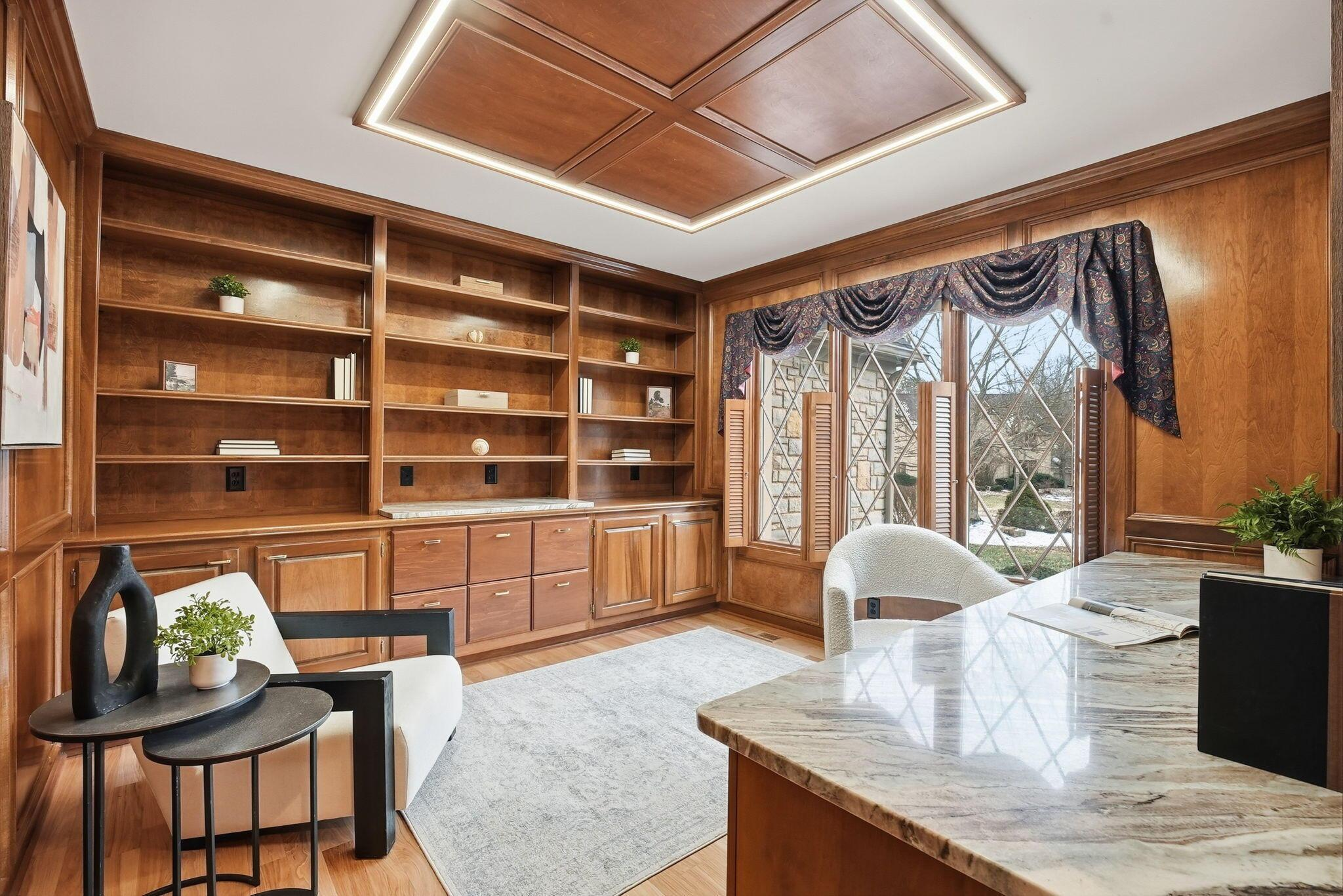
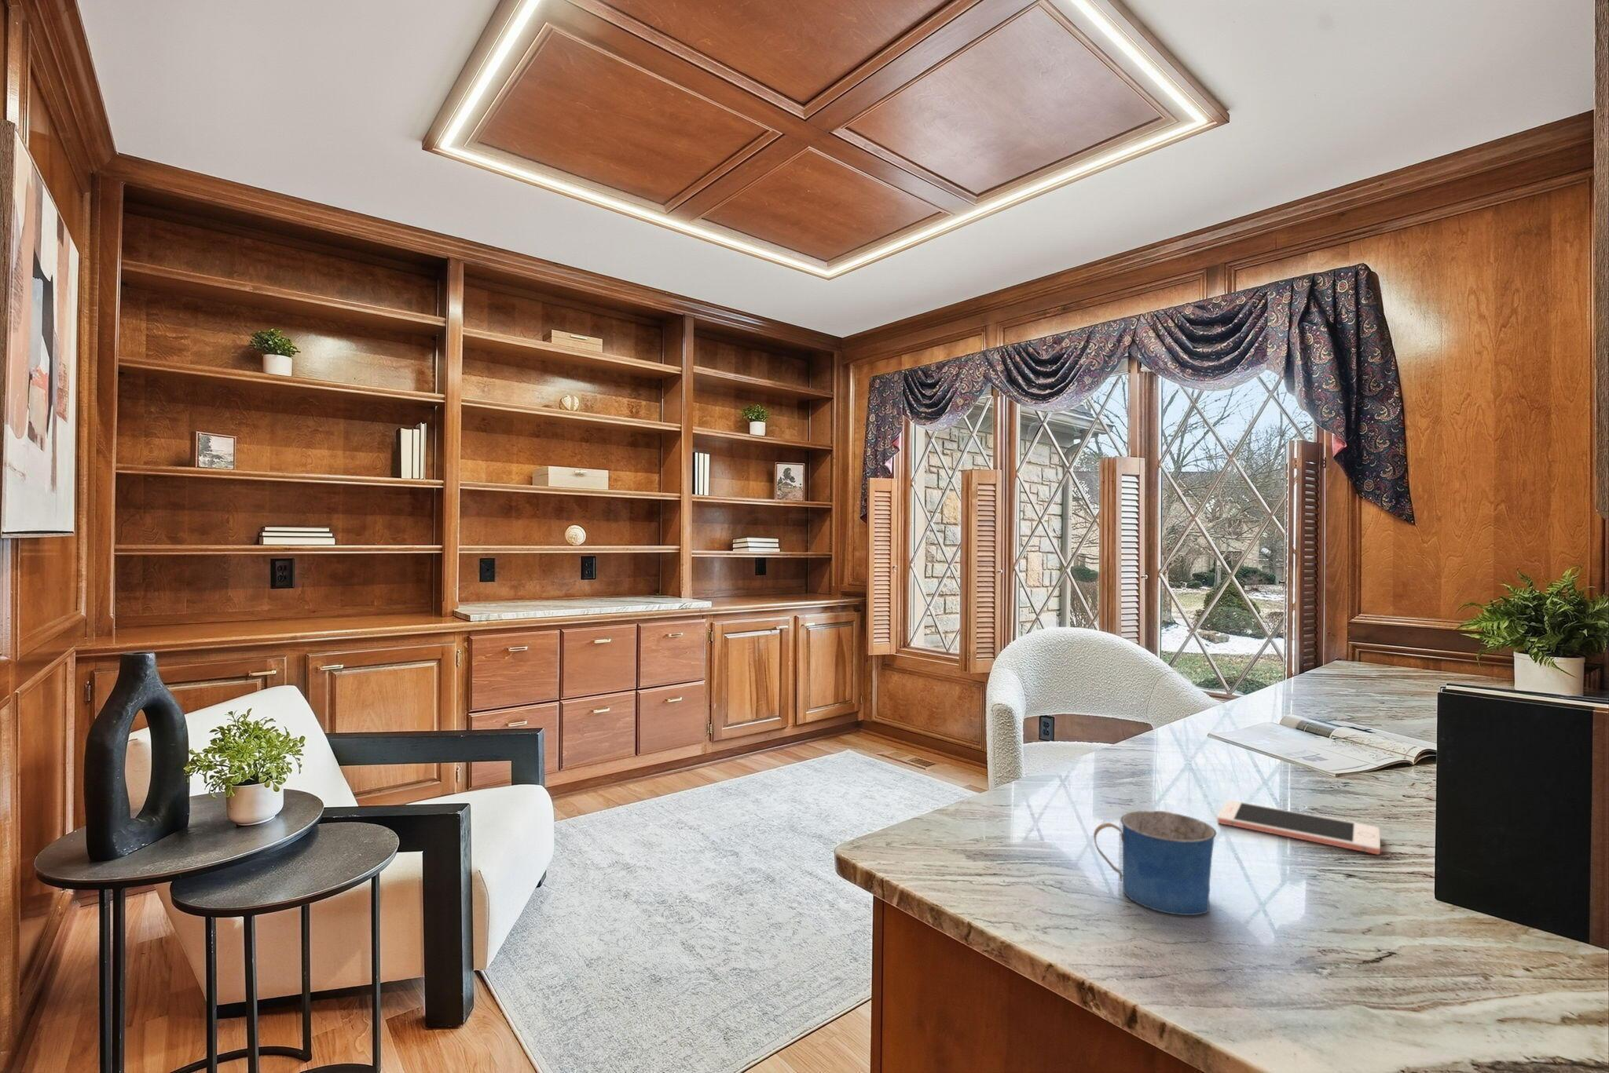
+ cell phone (1296, 825)
+ mug (1154, 857)
